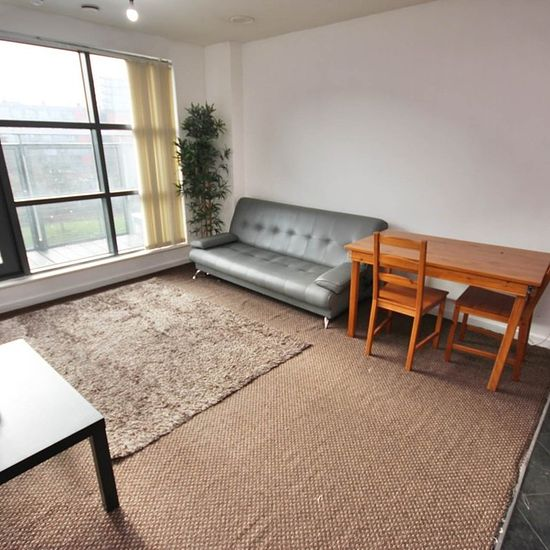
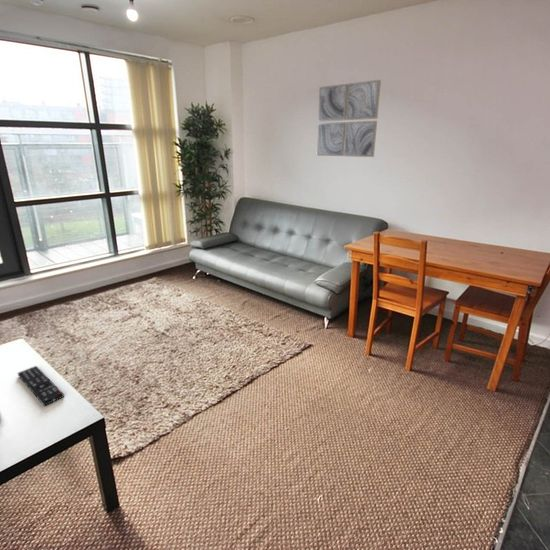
+ wall art (346, 122)
+ remote control (39, 384)
